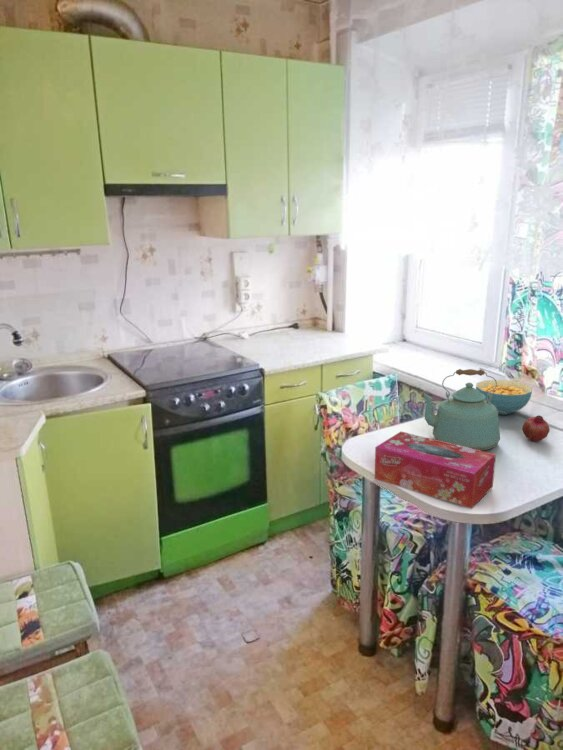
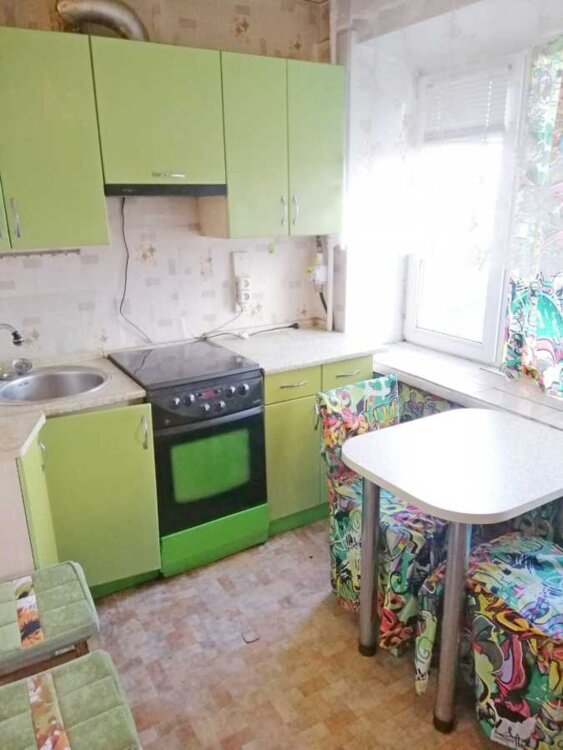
- kettle (460, 405)
- fruit (535, 427)
- tissue box (433, 466)
- cereal bowl (502, 399)
